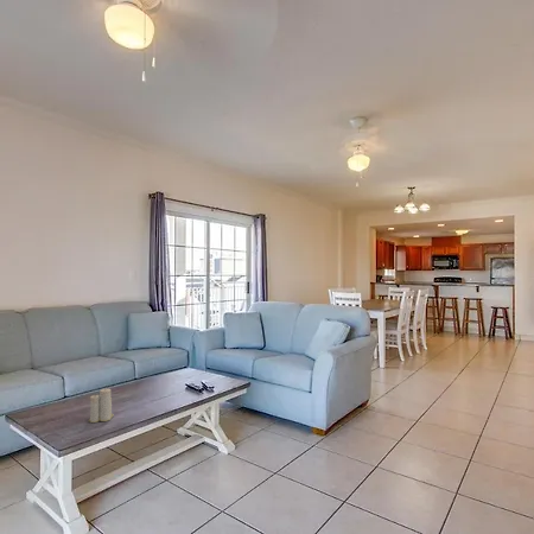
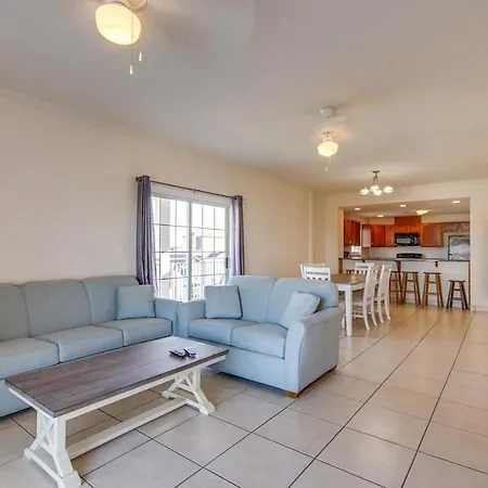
- candle (102, 402)
